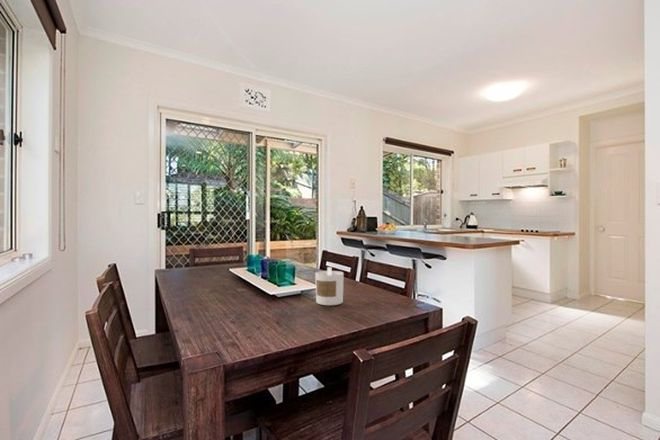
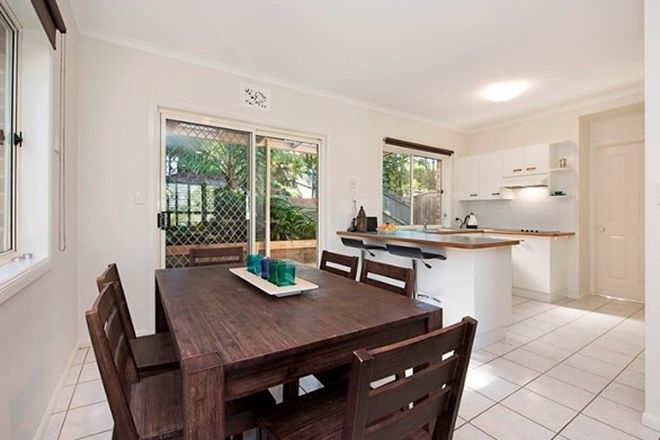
- candle (329, 284)
